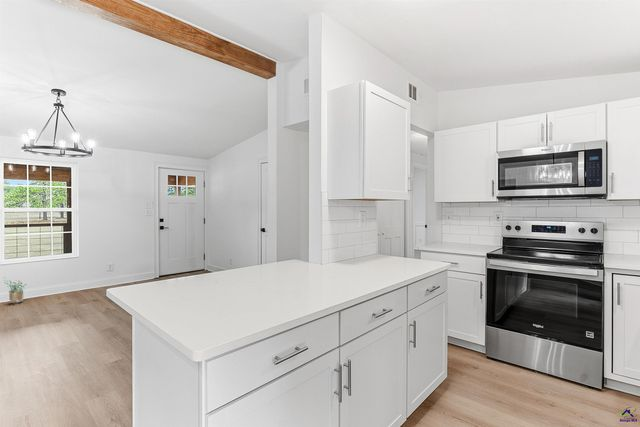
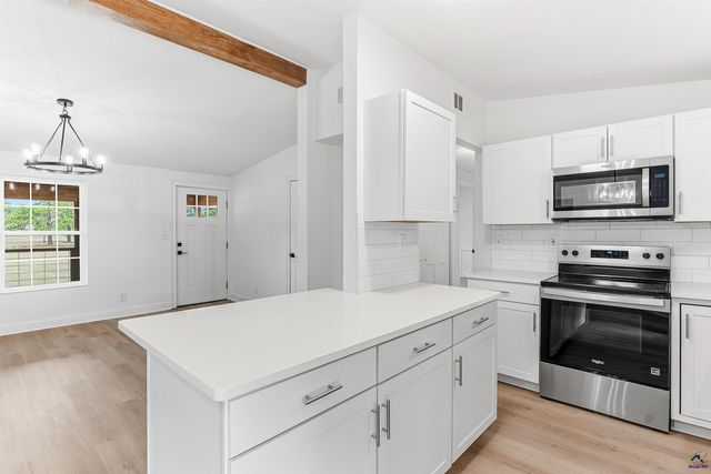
- potted plant (15, 289)
